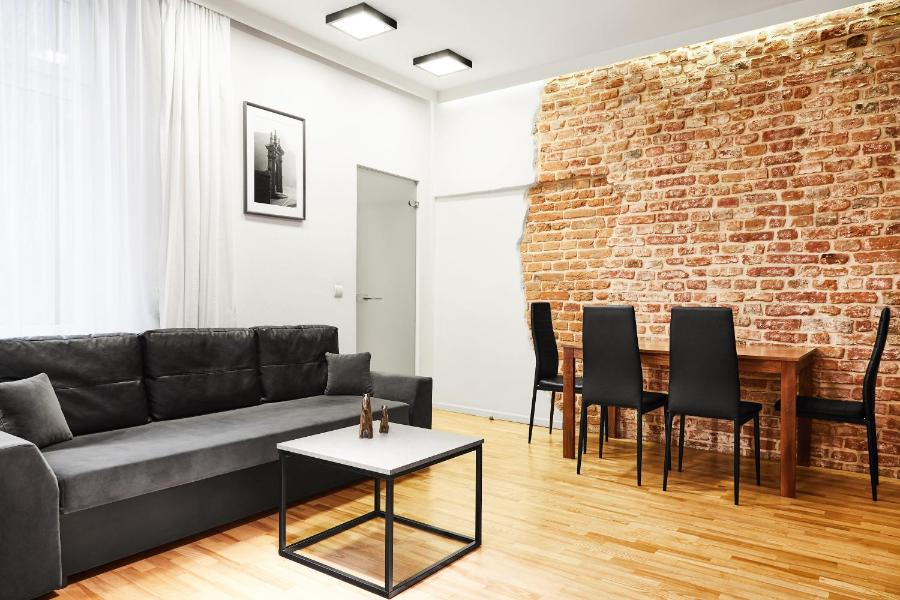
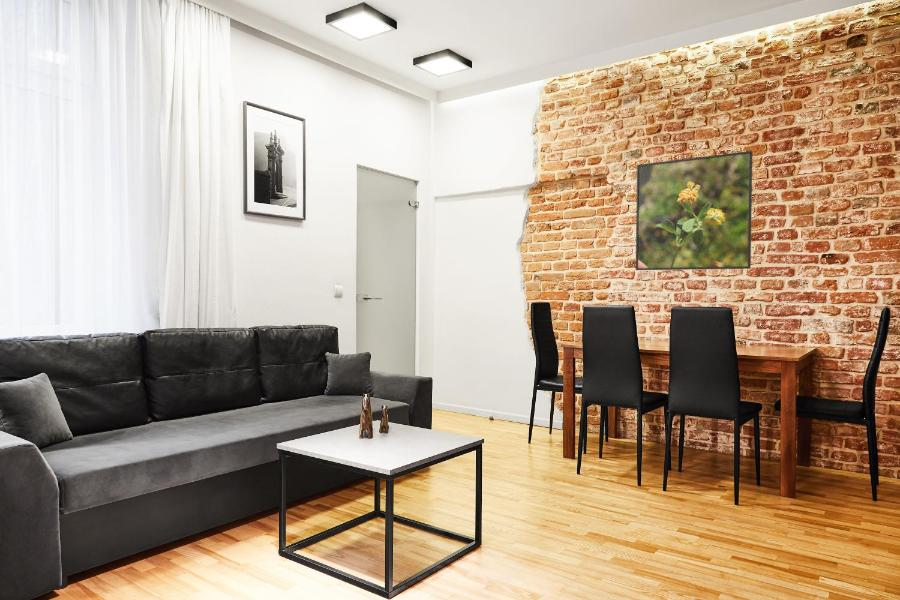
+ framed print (690, 214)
